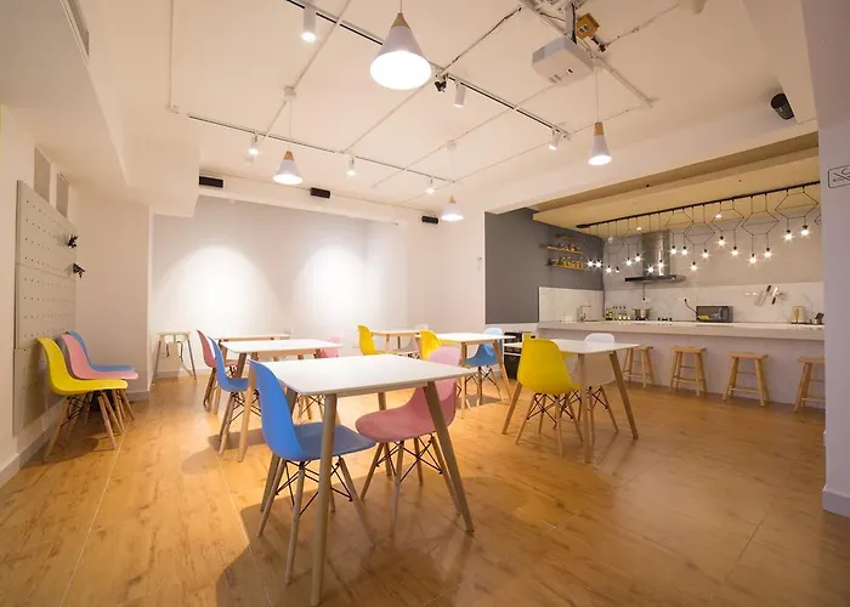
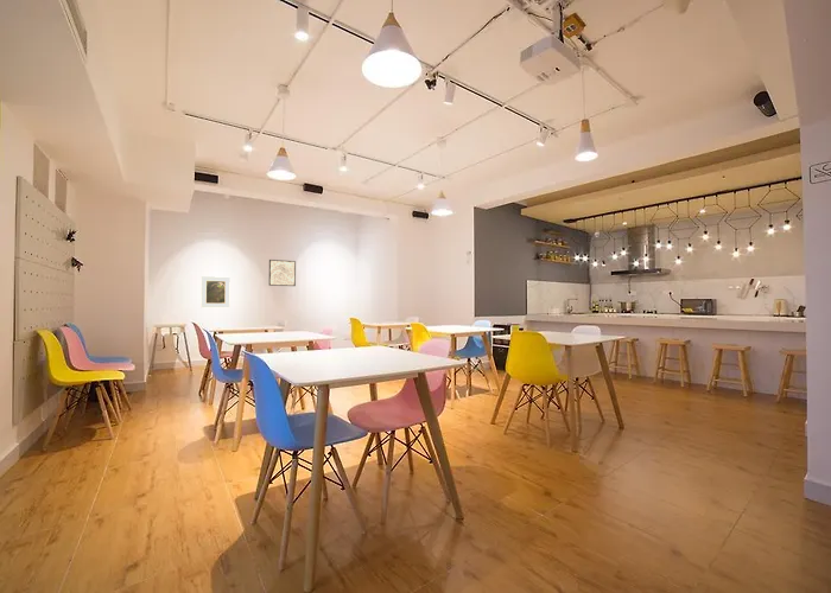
+ wall art (283, 273)
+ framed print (215, 292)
